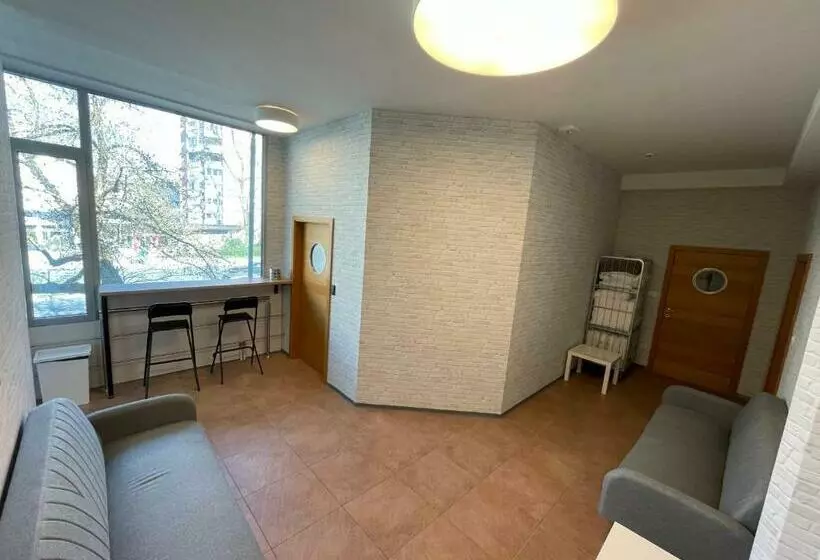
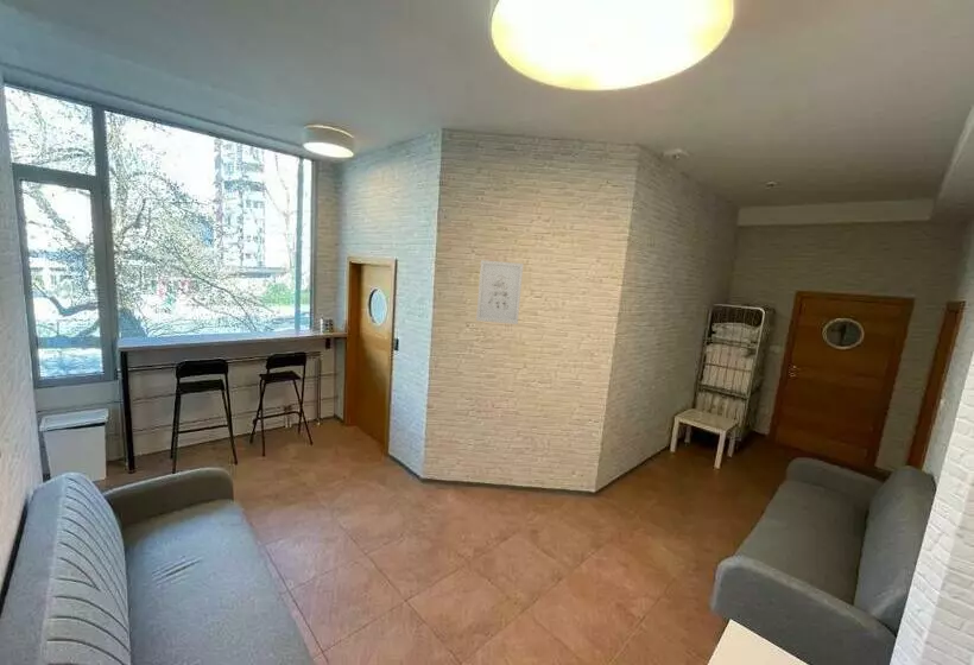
+ wall art (499, 292)
